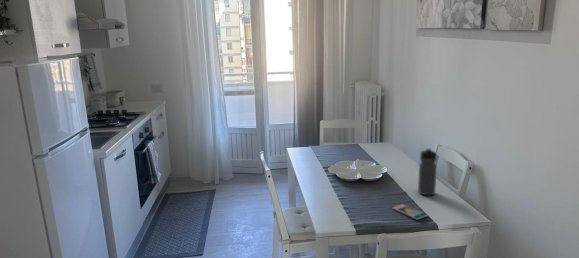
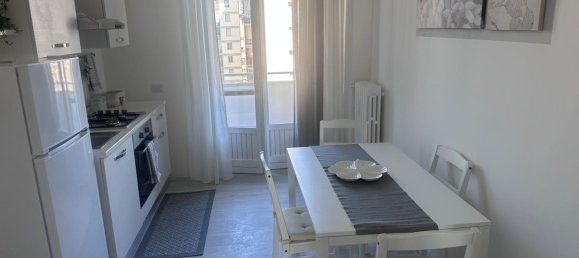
- smartphone (409, 211)
- water bottle (427, 170)
